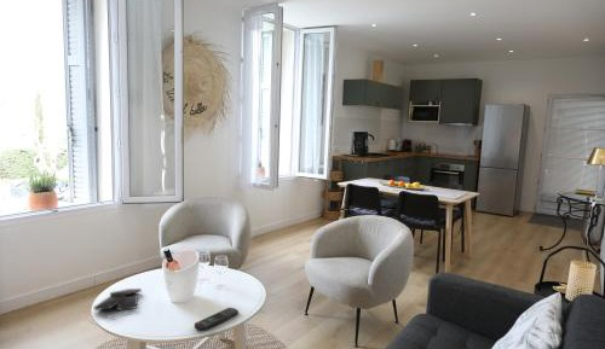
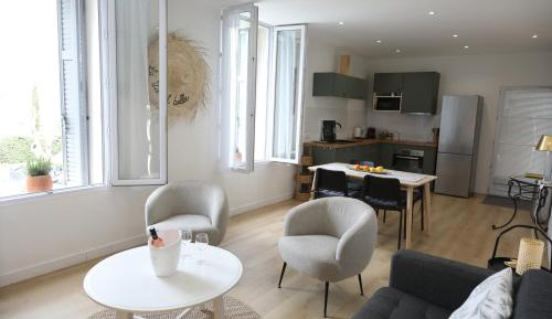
- remote control (217, 318)
- book (119, 296)
